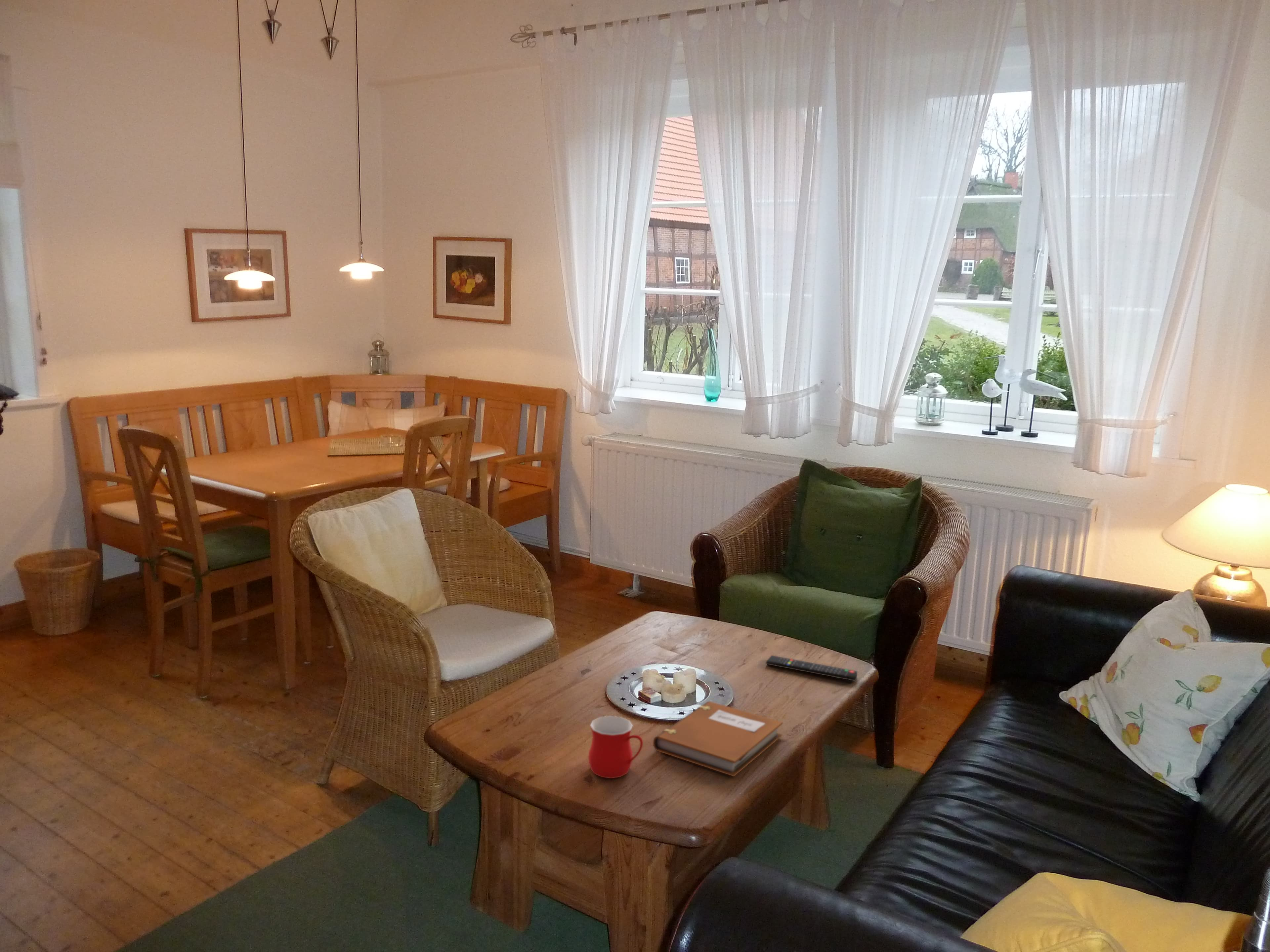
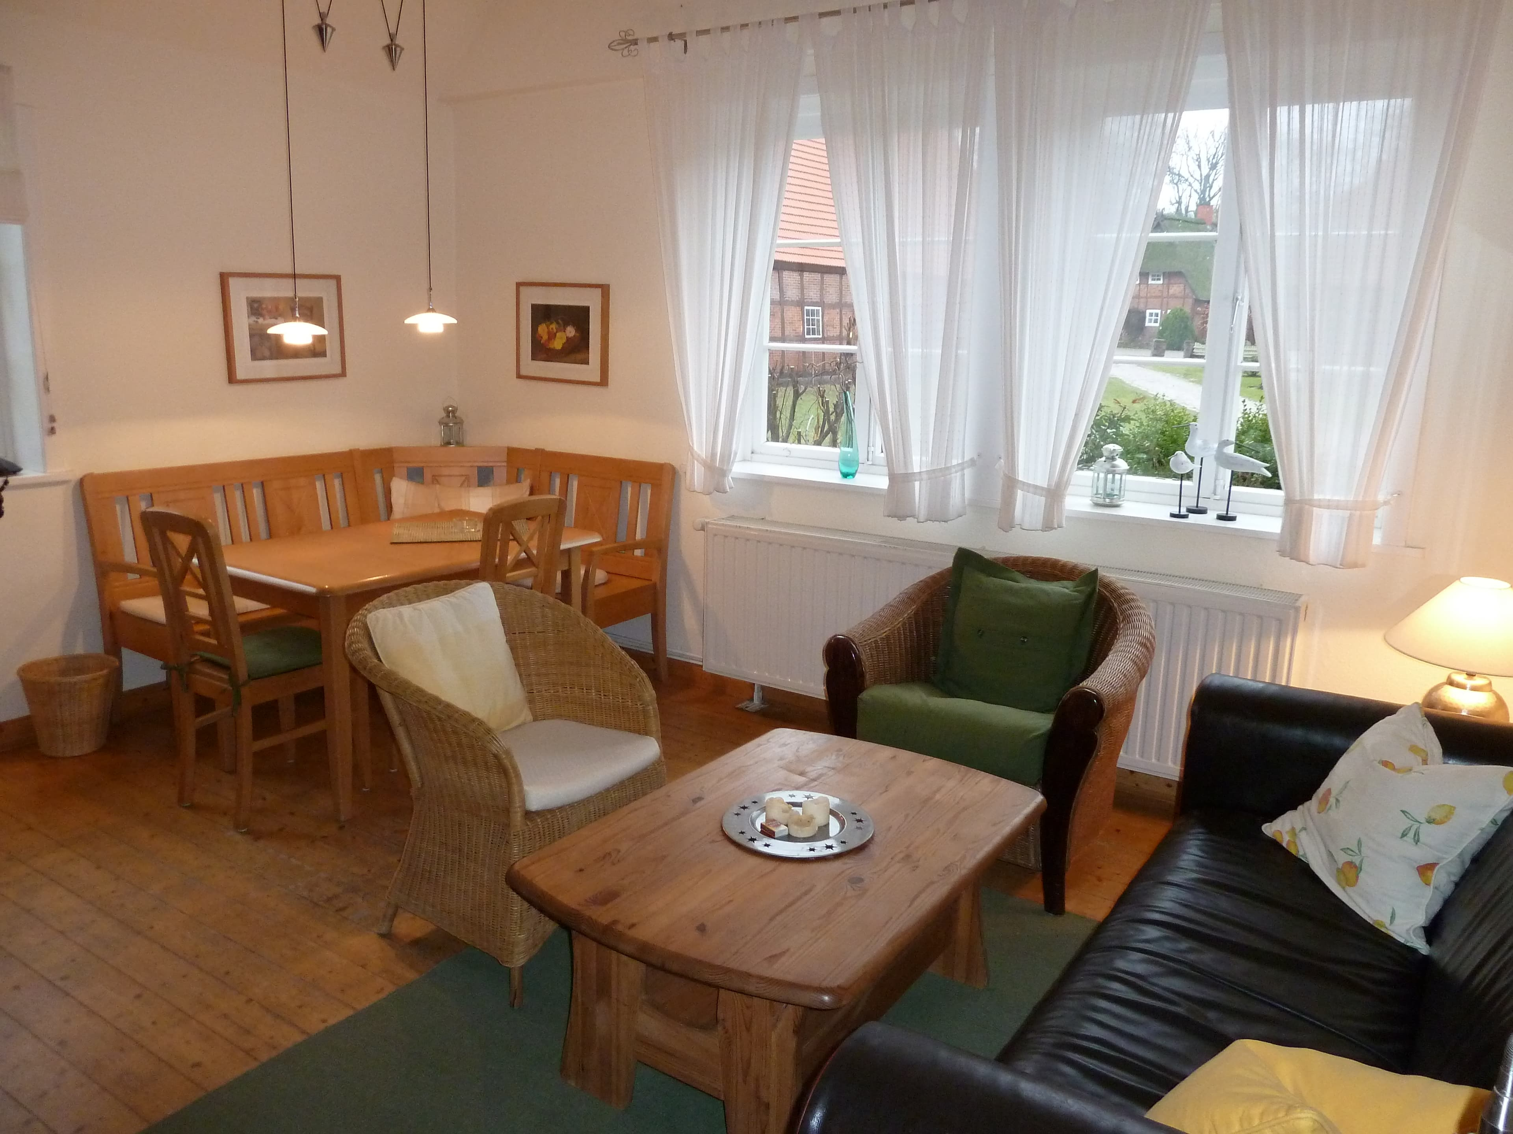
- mug (616, 749)
- remote control (812, 669)
- notebook (720, 734)
